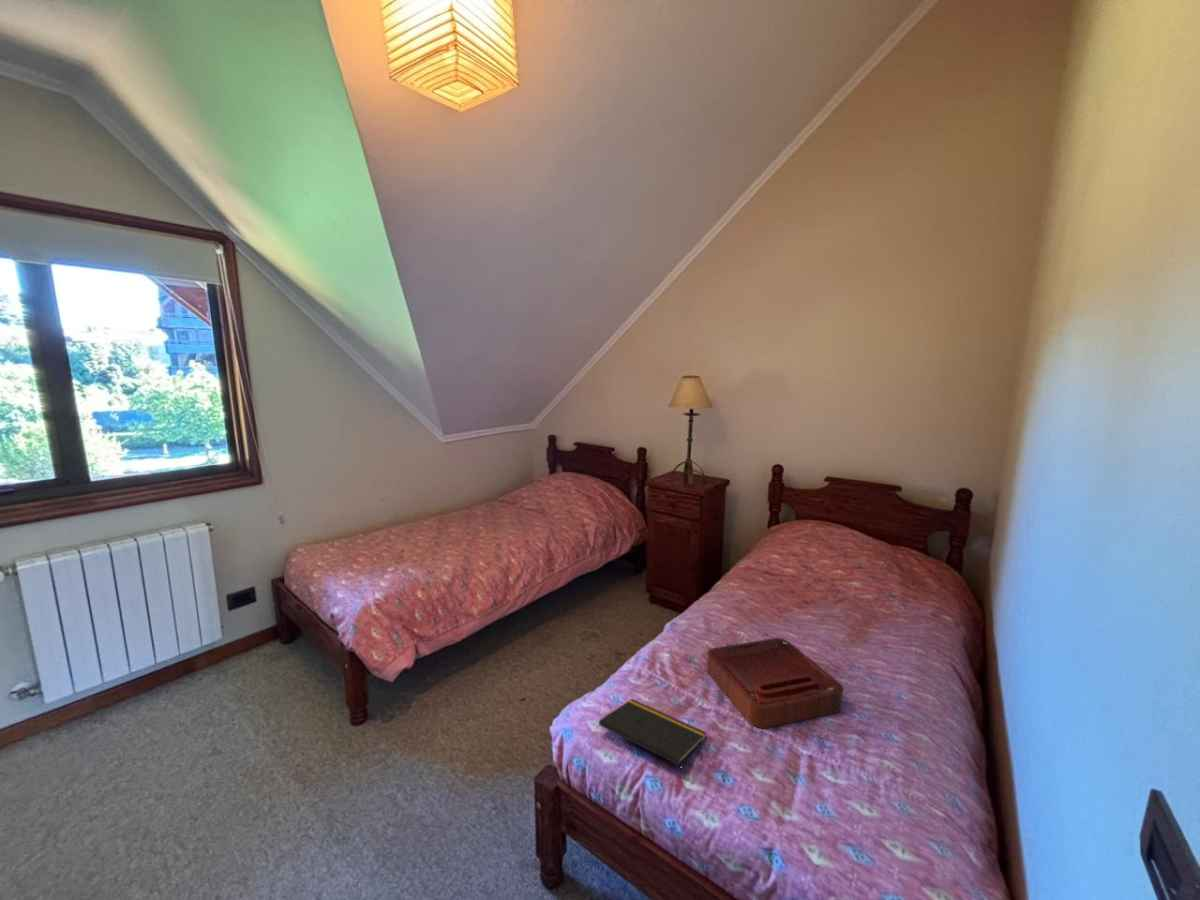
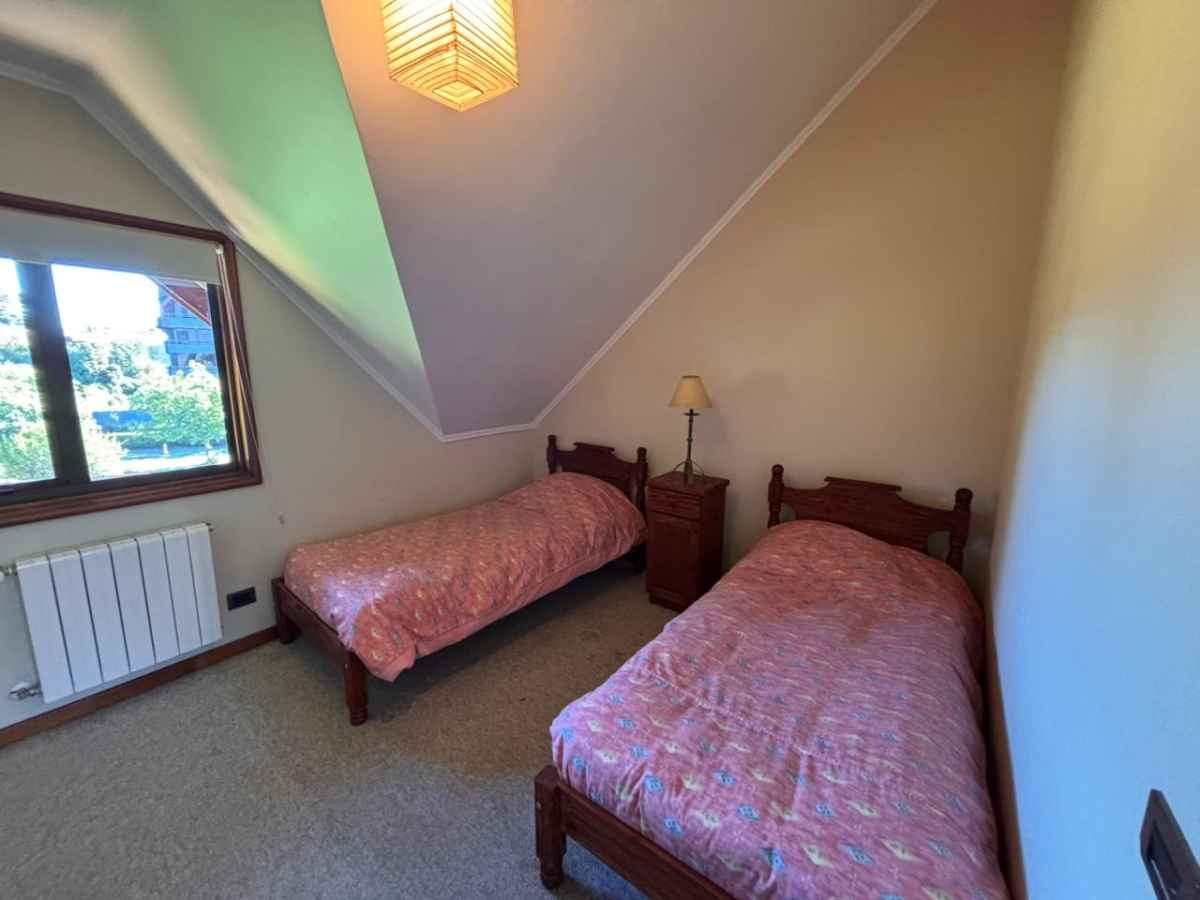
- notepad (652, 728)
- decorative tray (770, 678)
